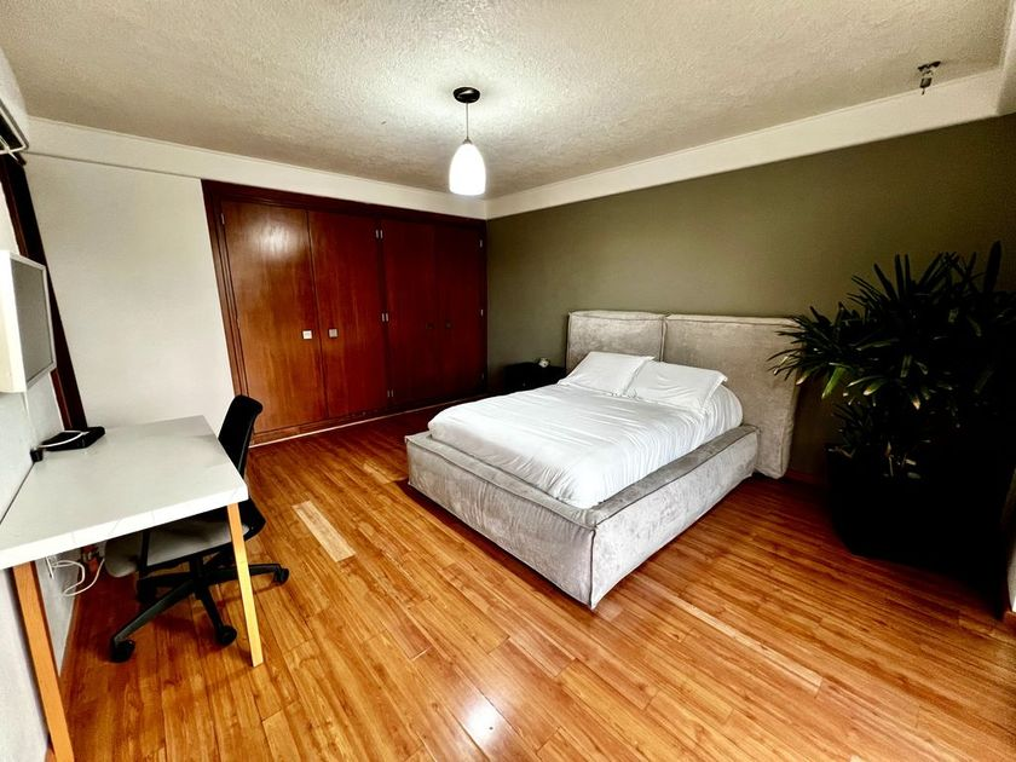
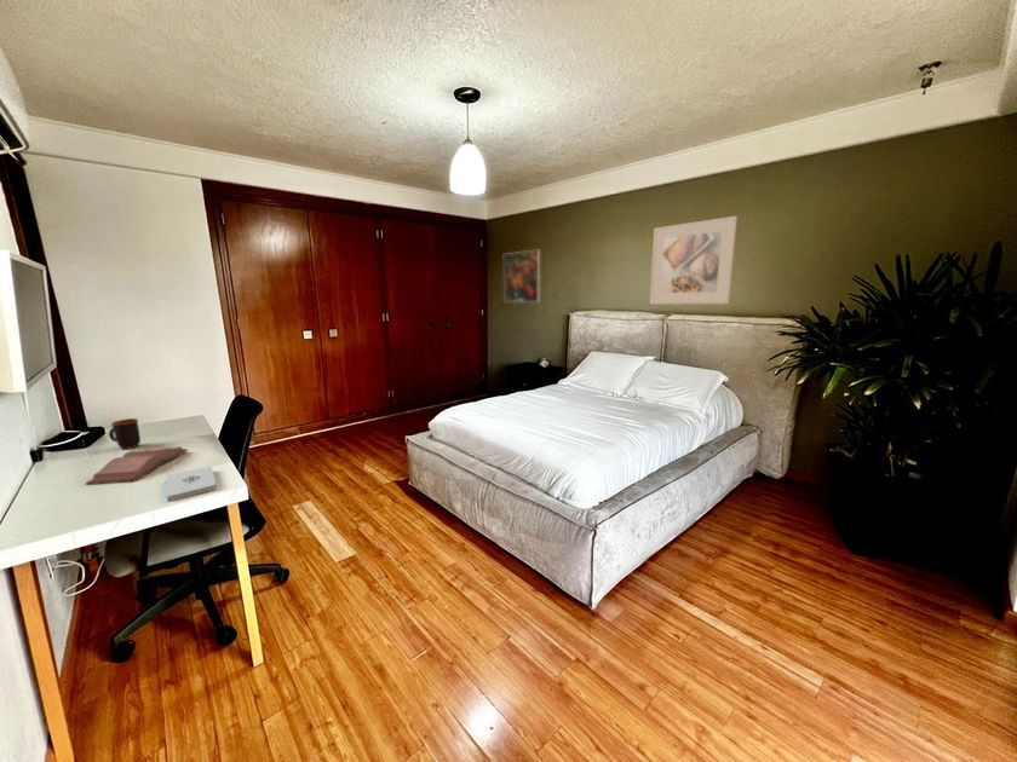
+ notepad (191, 481)
+ hardback book (140, 460)
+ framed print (521, 277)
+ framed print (689, 264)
+ mug (123, 433)
